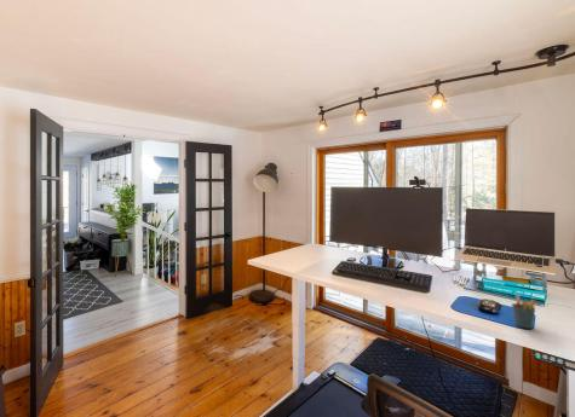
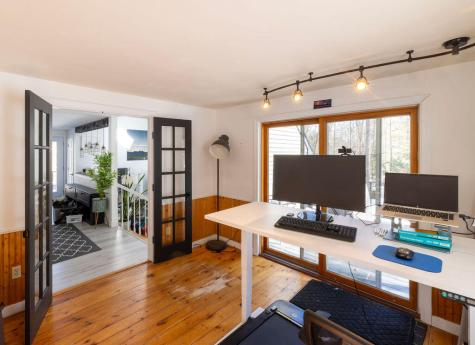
- pen holder (523, 311)
